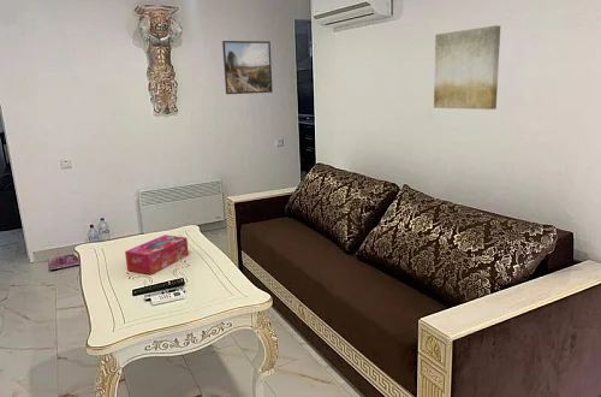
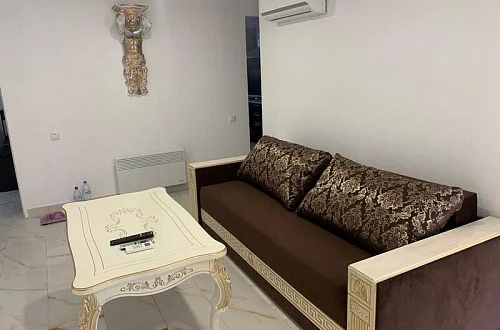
- wall art (464, 70)
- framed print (248, 67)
- tissue box (157, 253)
